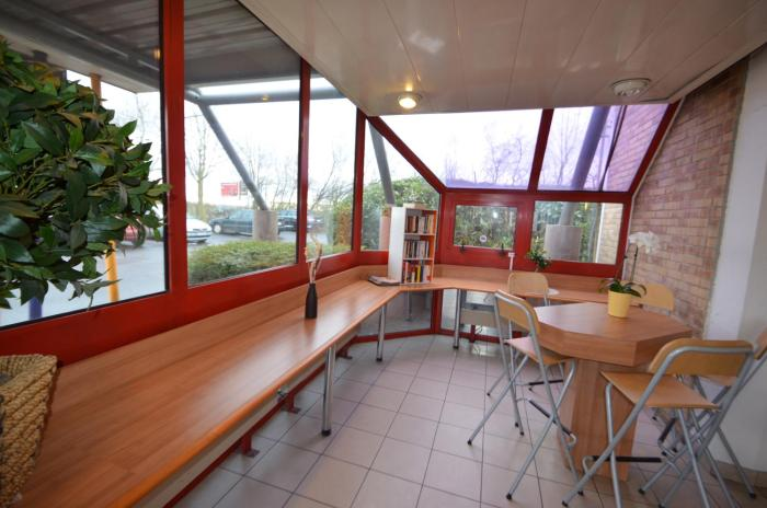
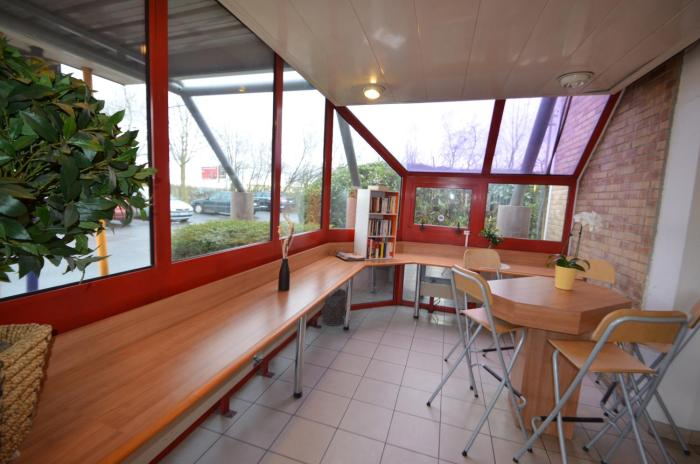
+ waste bin (333, 307)
